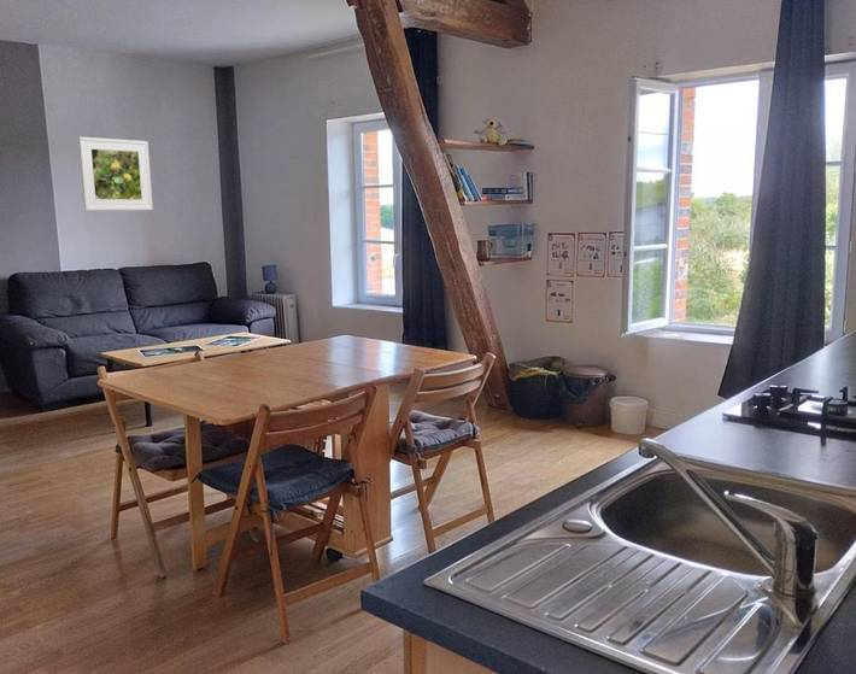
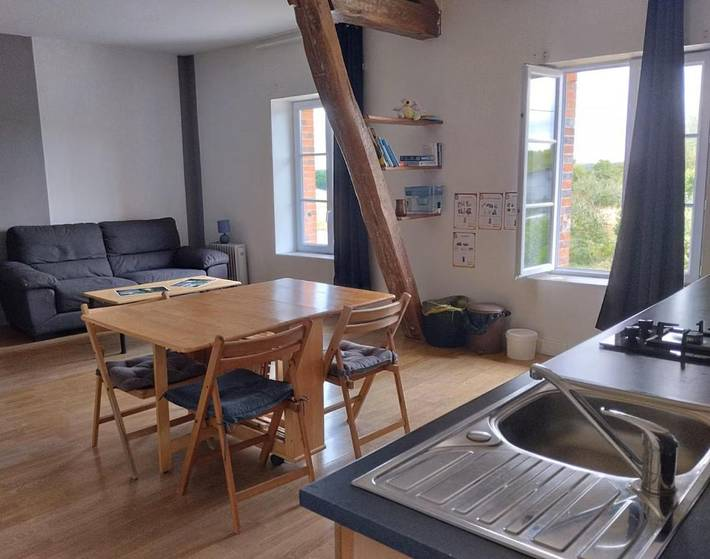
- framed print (117, 175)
